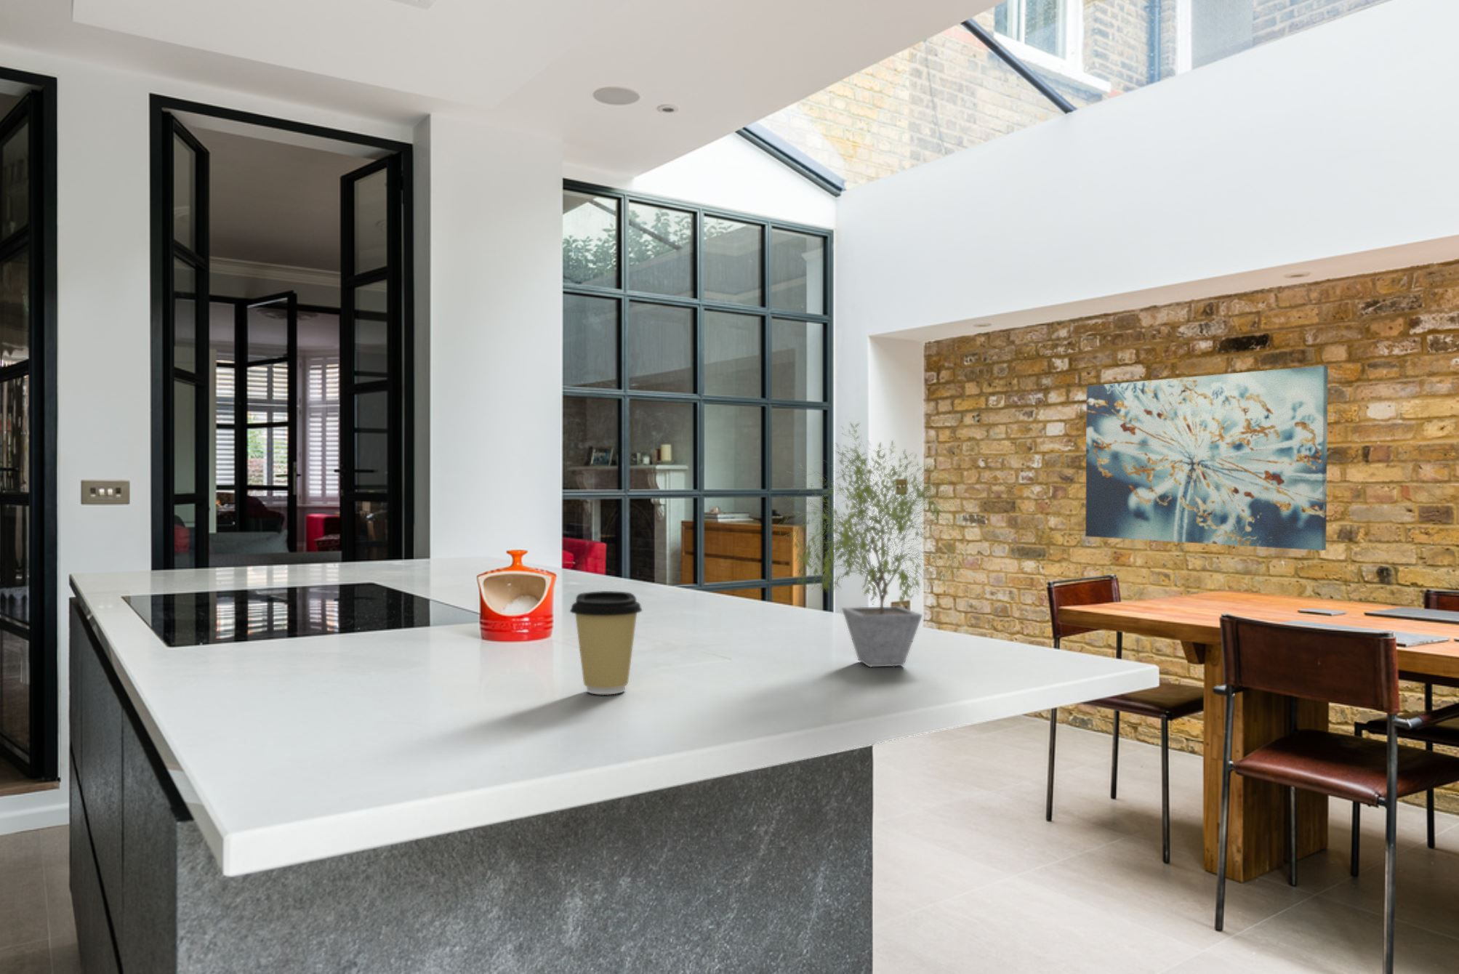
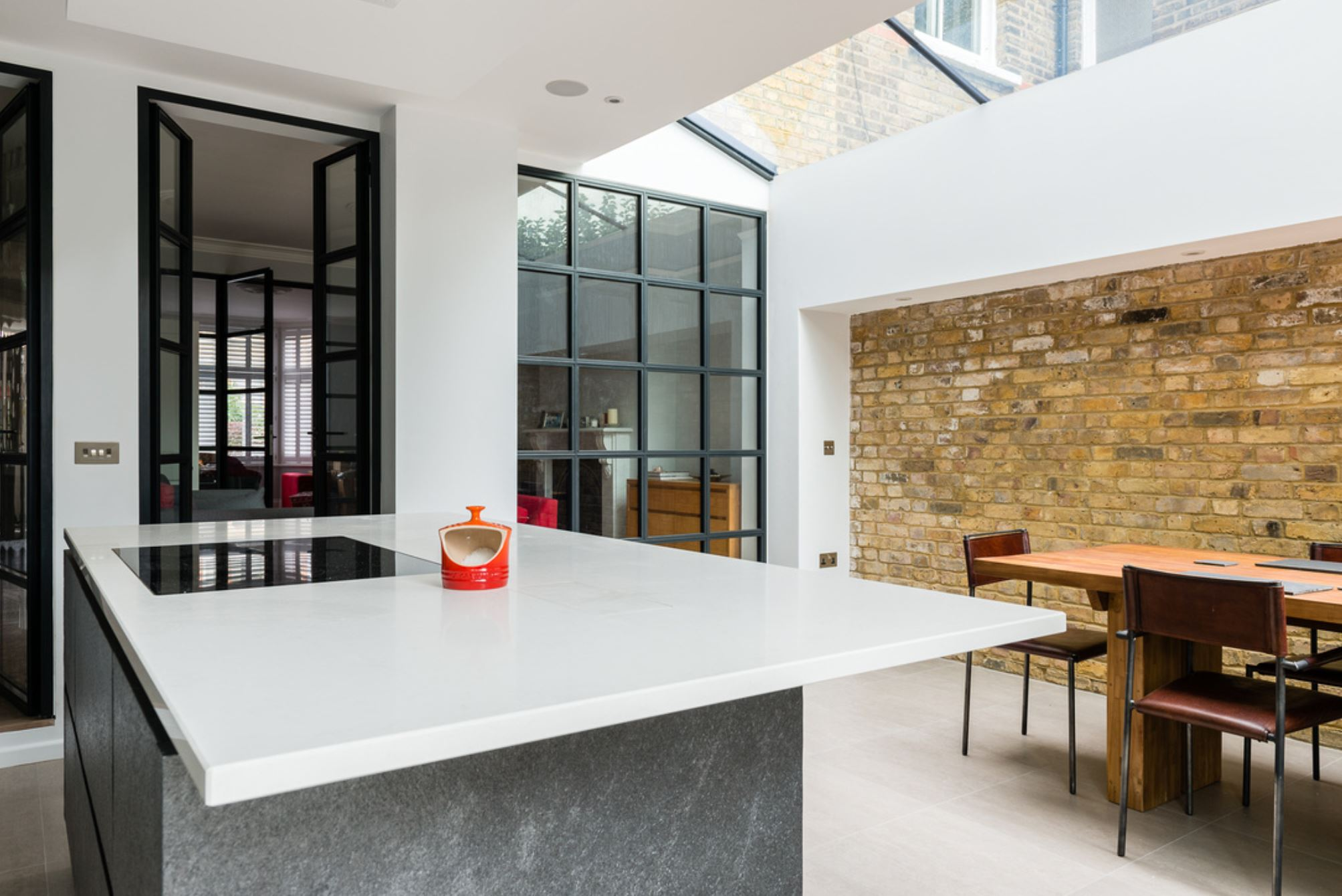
- coffee cup (606, 641)
- potted plant (874, 542)
- wall art (1195, 460)
